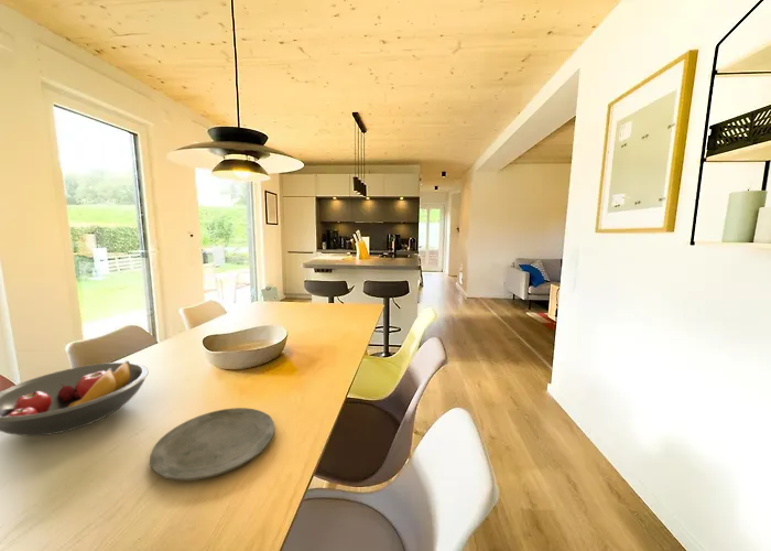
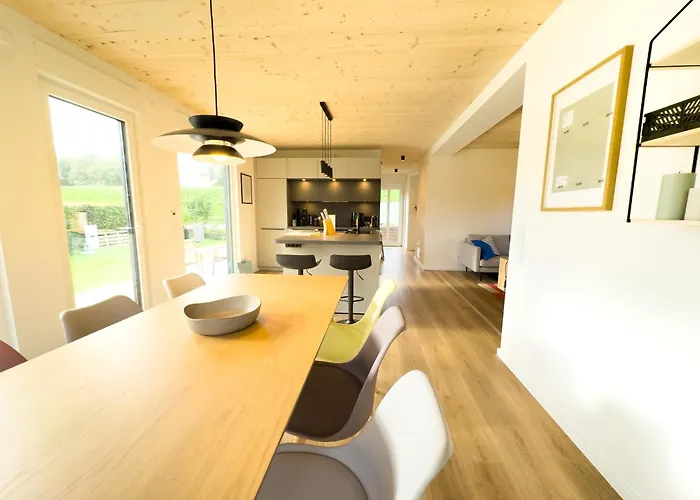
- fruit bowl (74, 397)
- plate (217, 440)
